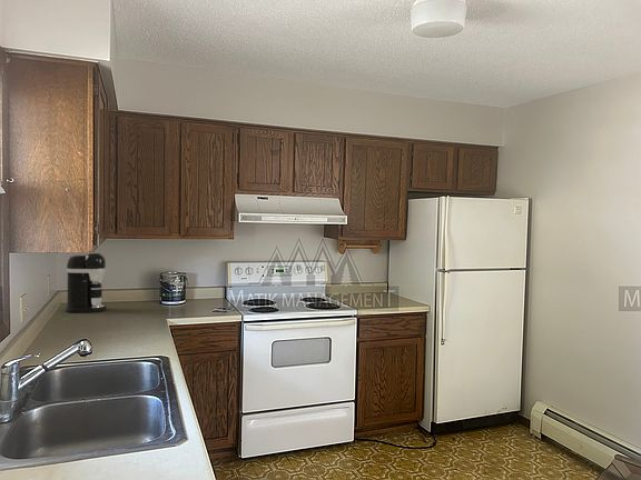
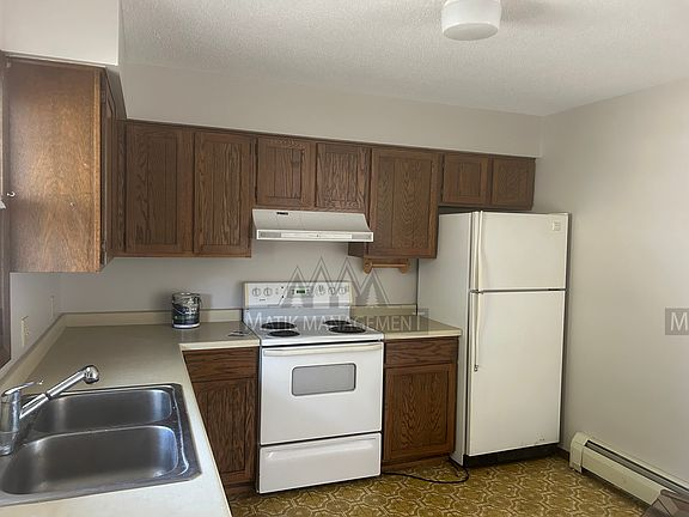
- coffee maker (86, 281)
